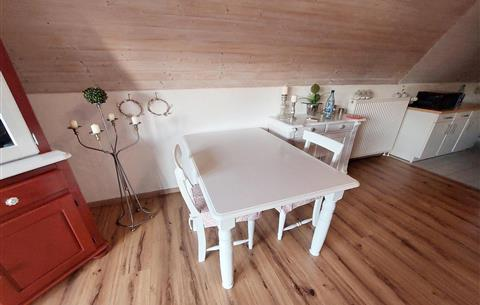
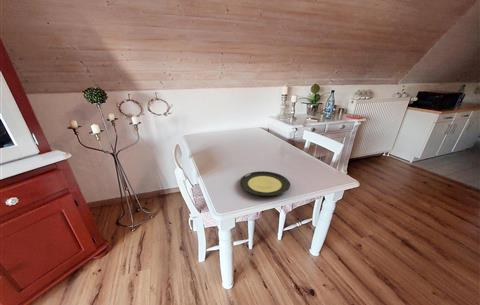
+ plate (264, 183)
